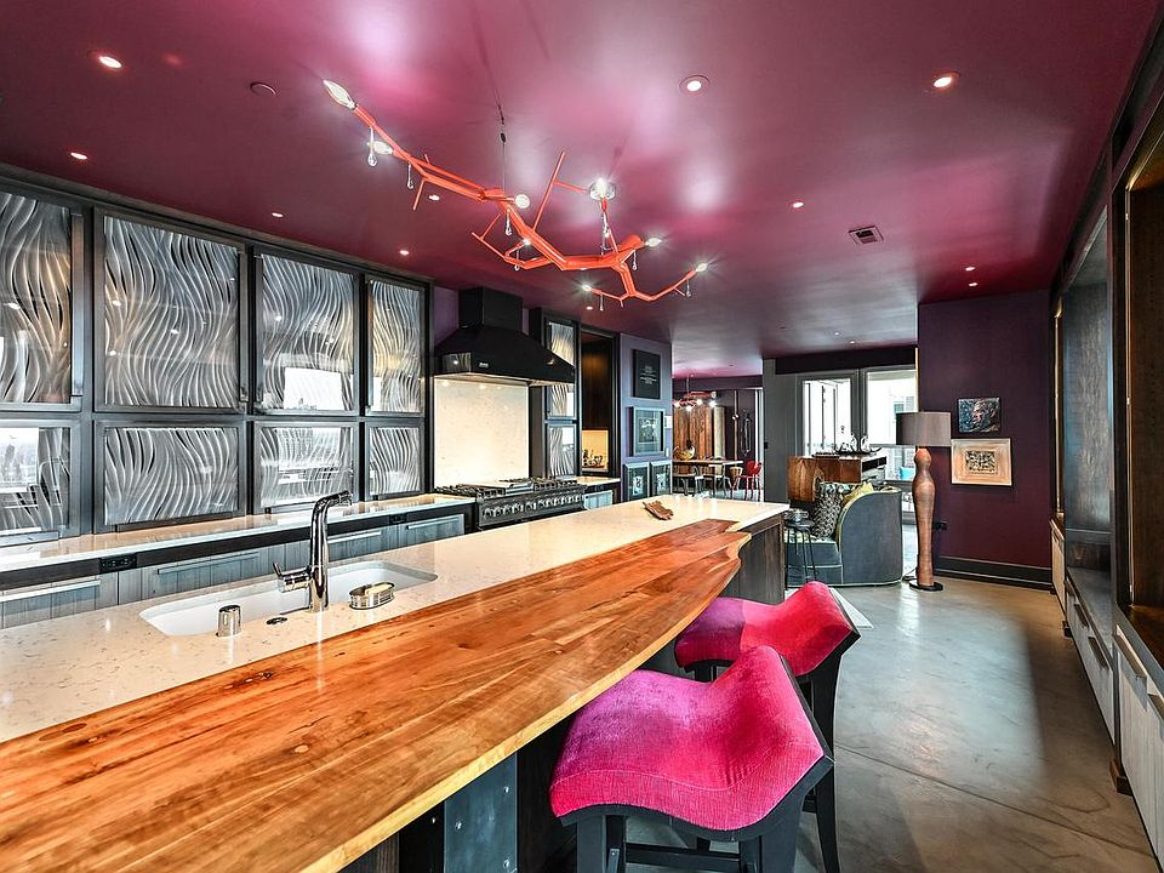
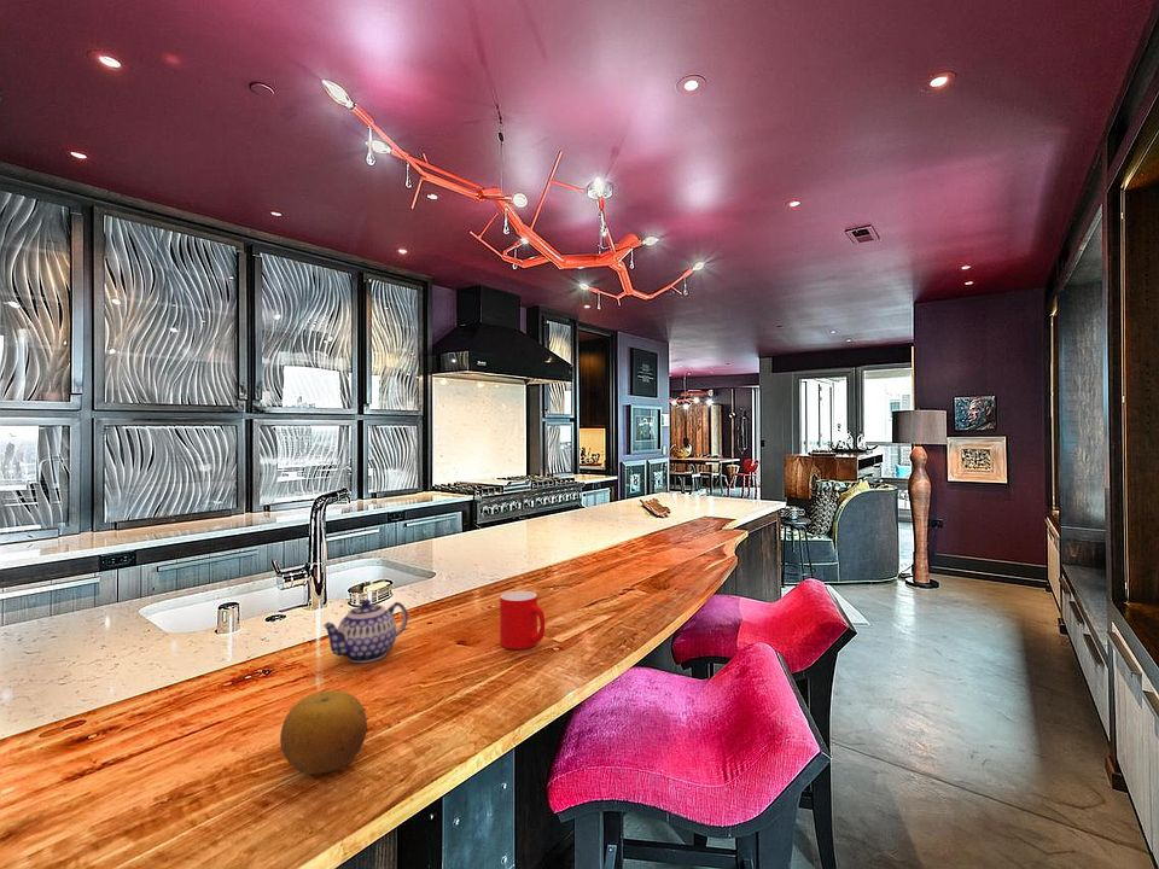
+ cup (524, 620)
+ teapot (367, 628)
+ fruit (325, 730)
